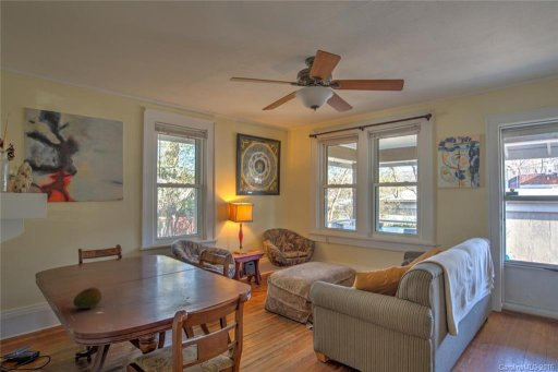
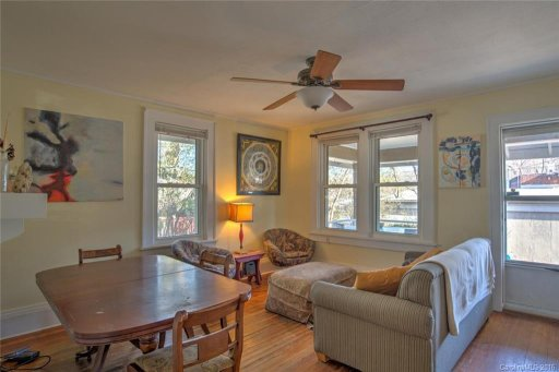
- fruit (87, 298)
